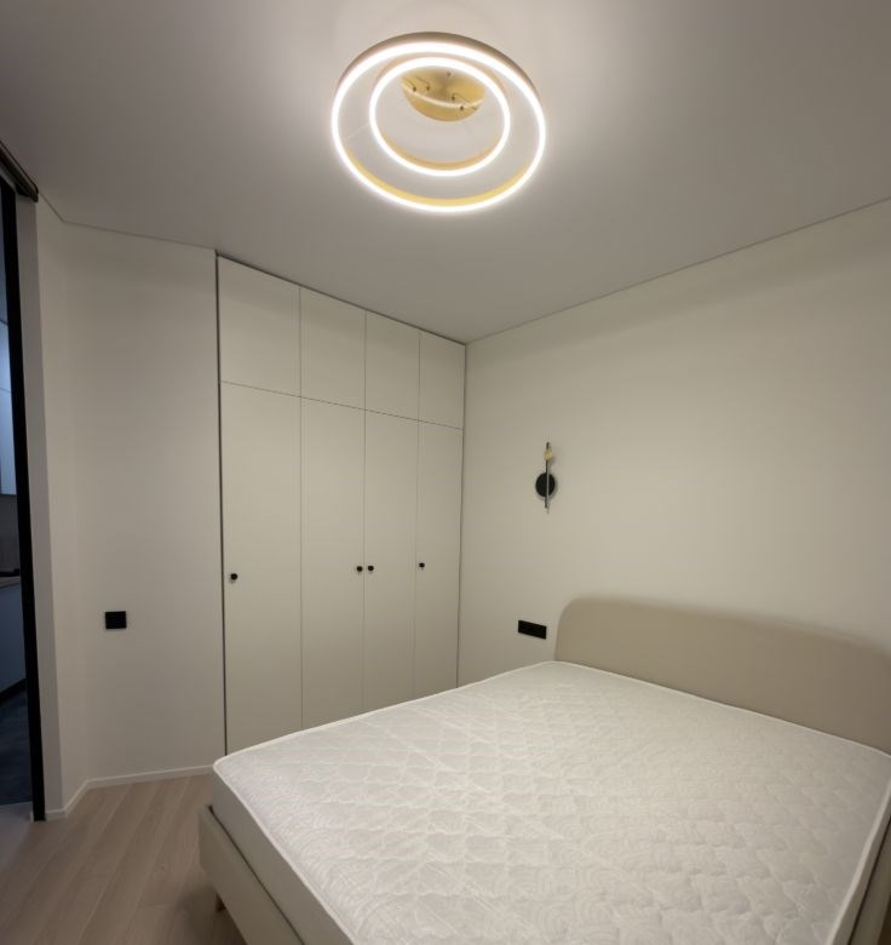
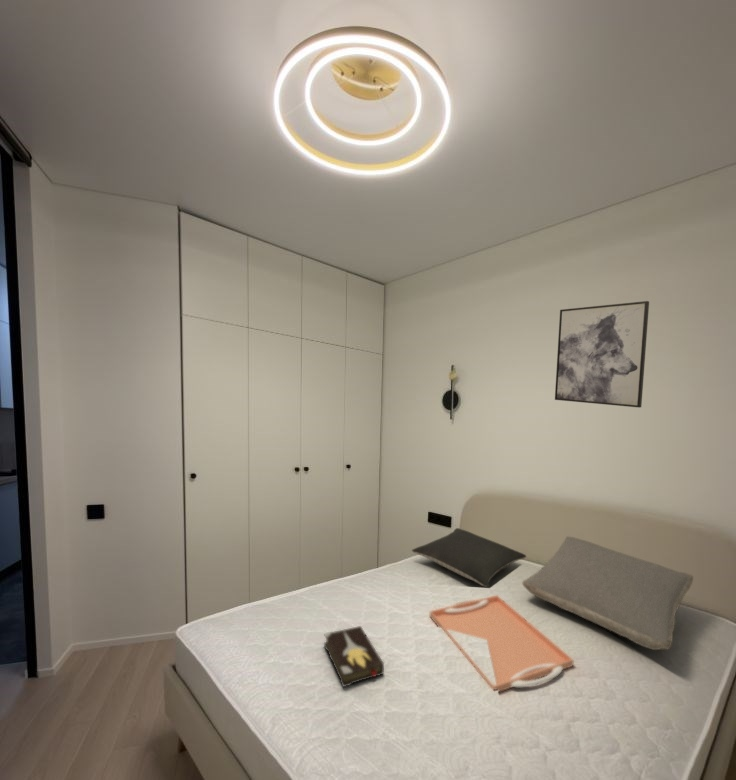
+ hardback book (352, 652)
+ pillow (606, 584)
+ serving tray (495, 636)
+ pillow (469, 553)
+ wall art (597, 355)
